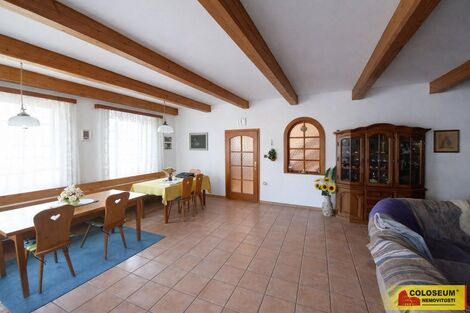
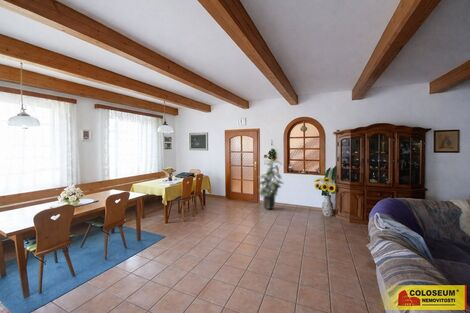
+ indoor plant (269, 182)
